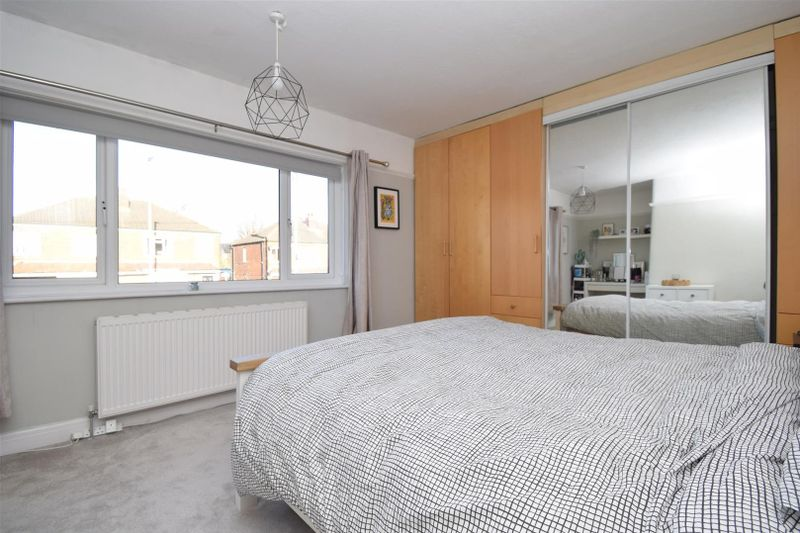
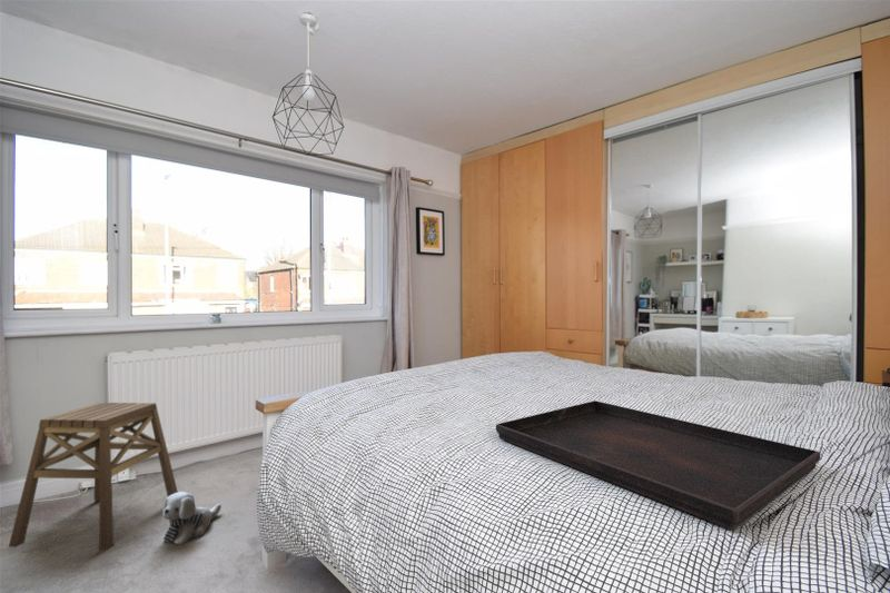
+ stool (102, 465)
+ serving tray (641, 444)
+ plush toy (196, 507)
